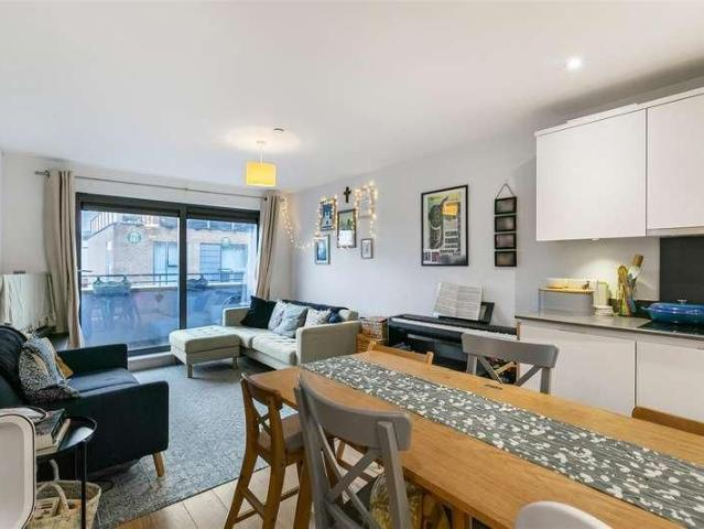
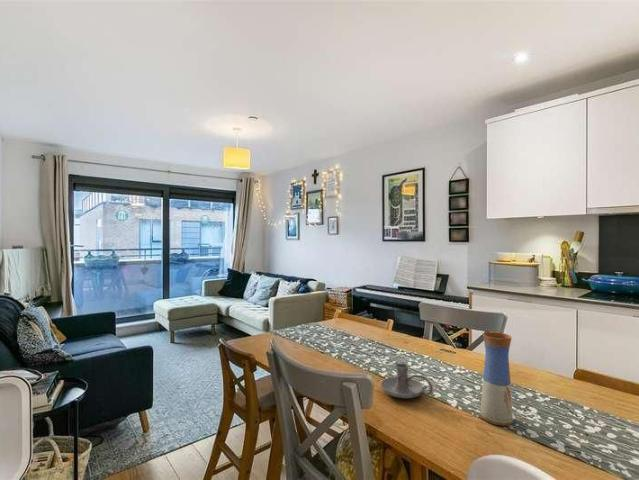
+ candle holder (406, 380)
+ vase (496, 376)
